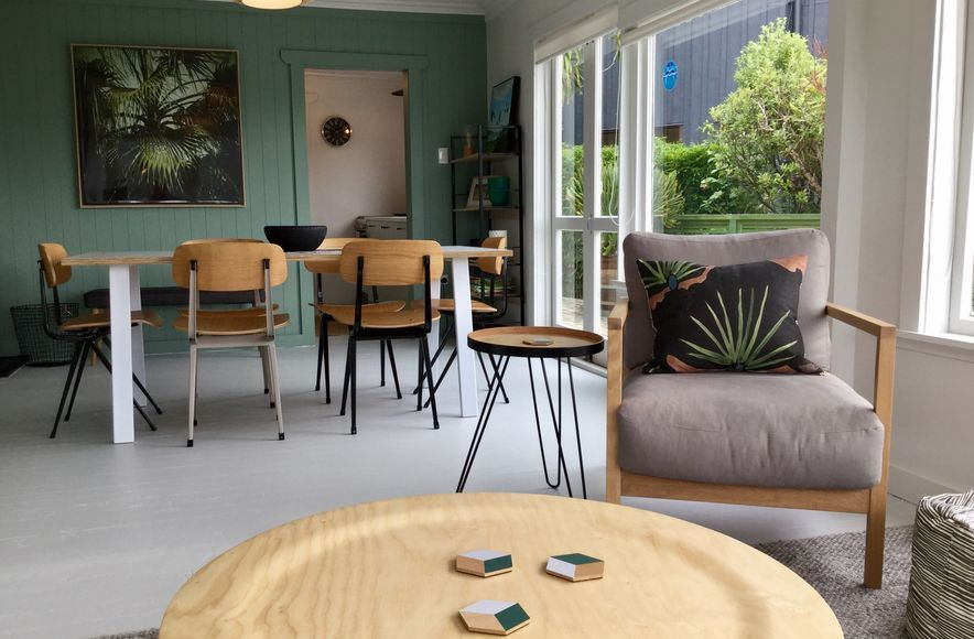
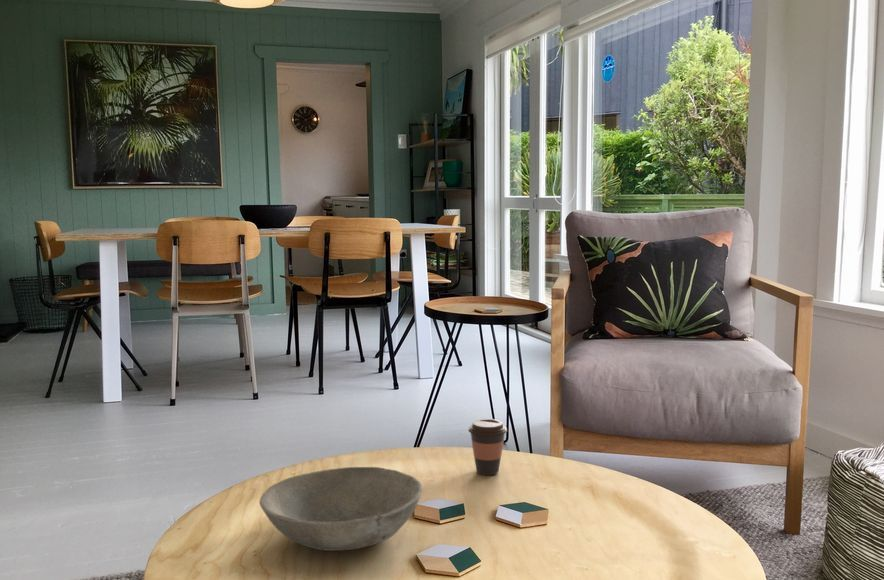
+ coffee cup (487, 447)
+ bowl (343, 512)
